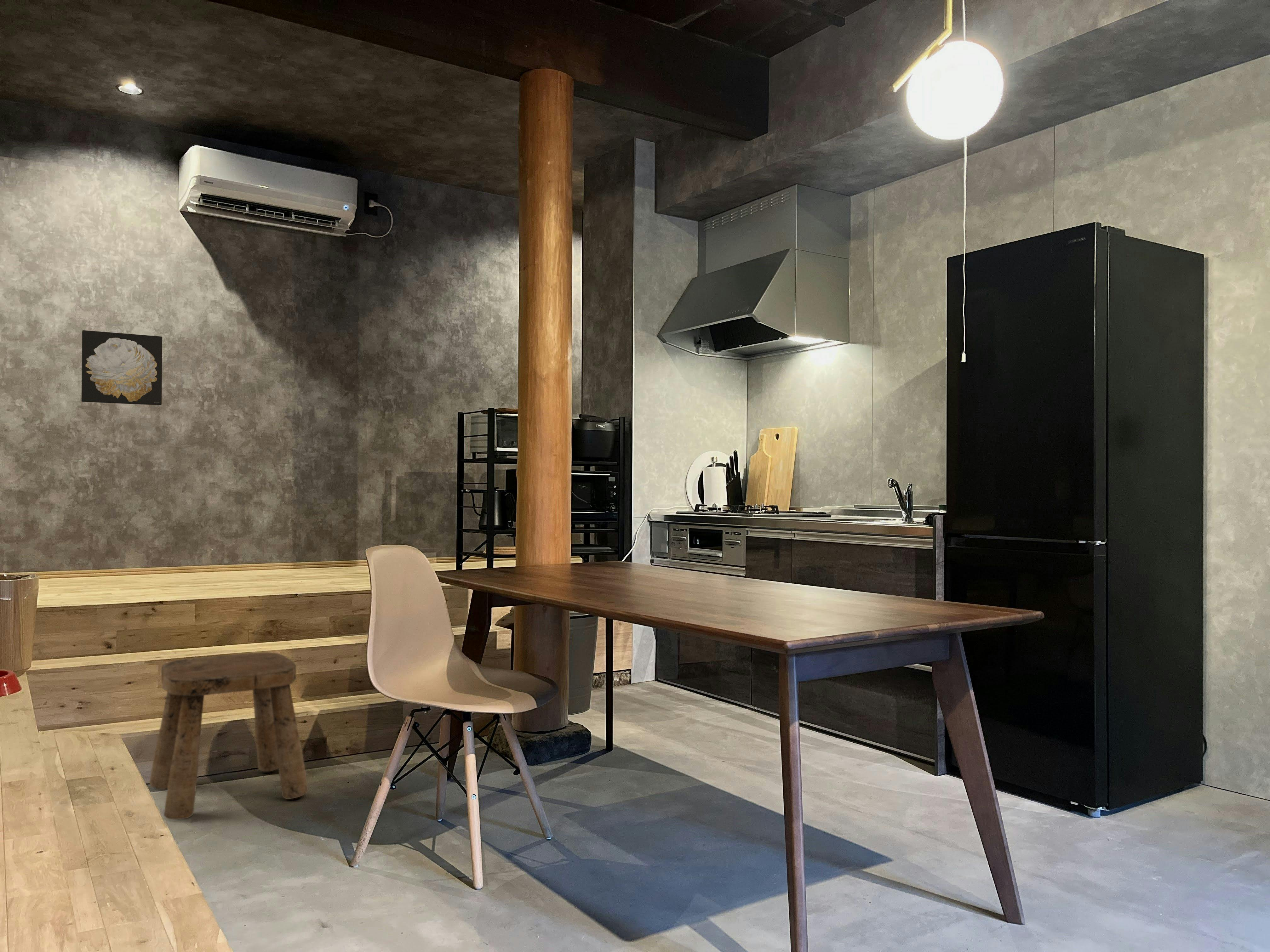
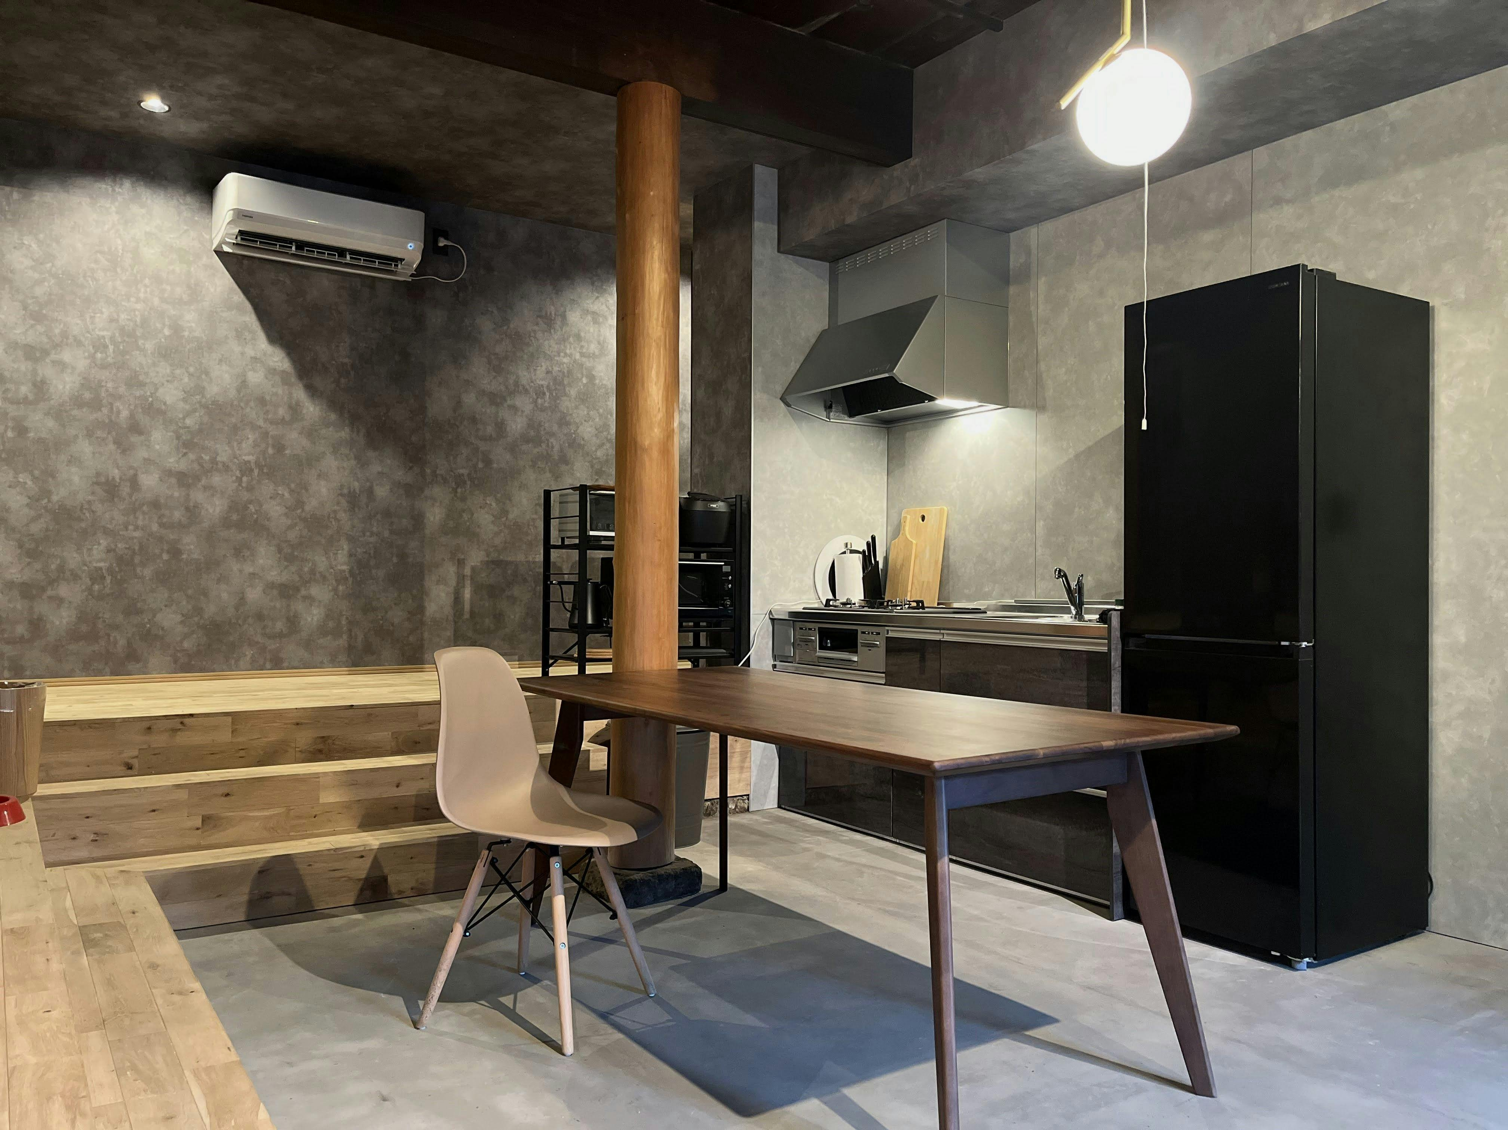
- wall art (122, 369)
- stool (255, 728)
